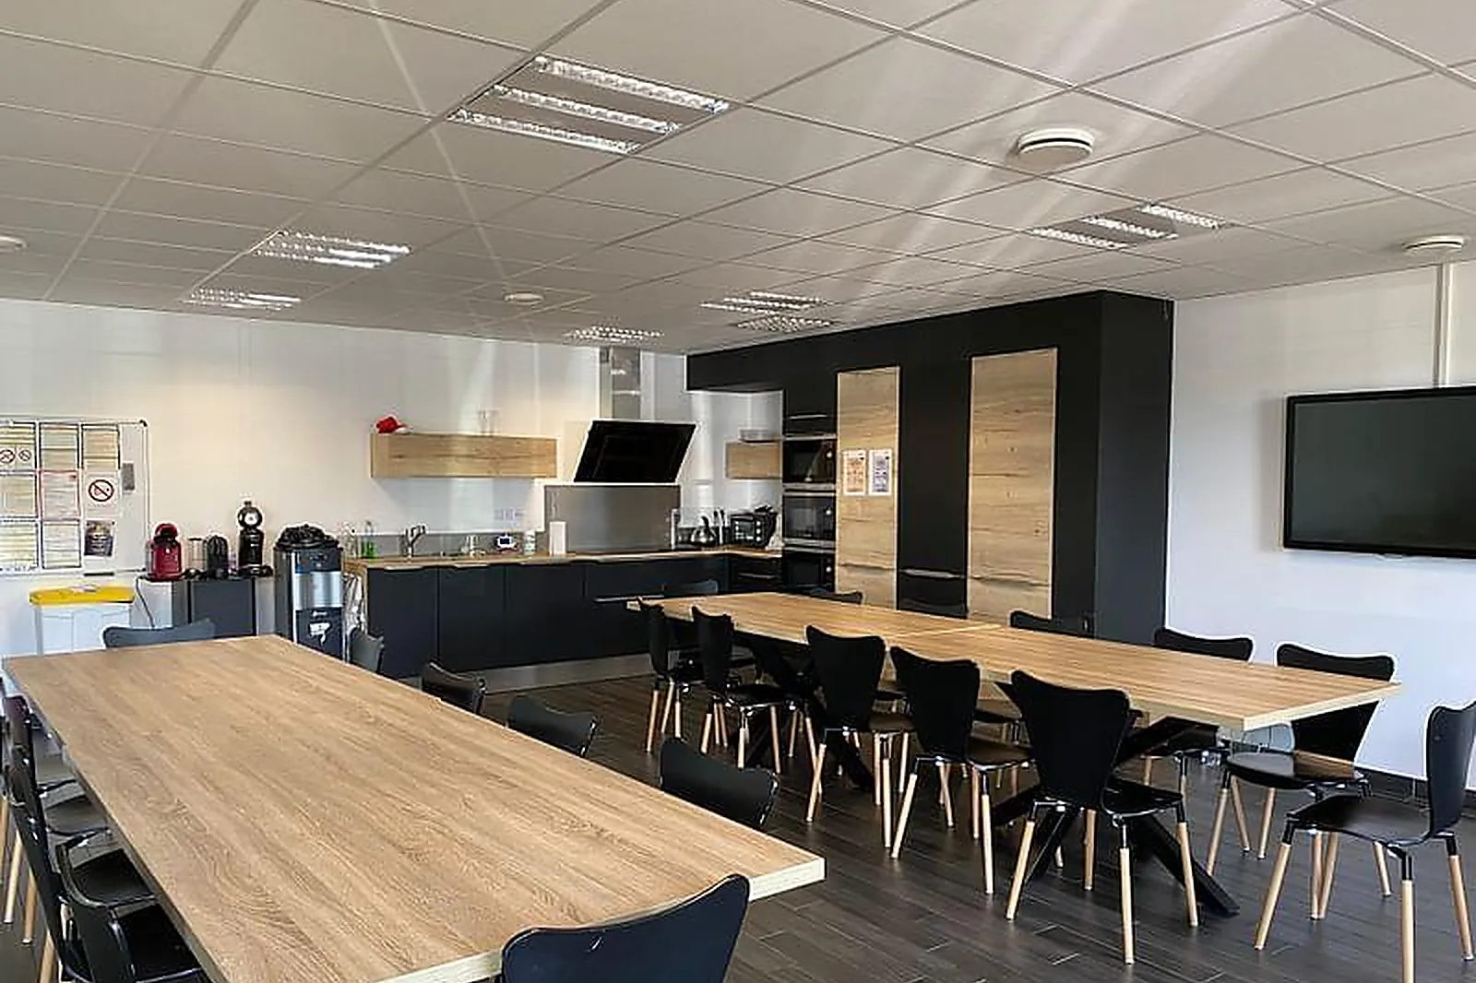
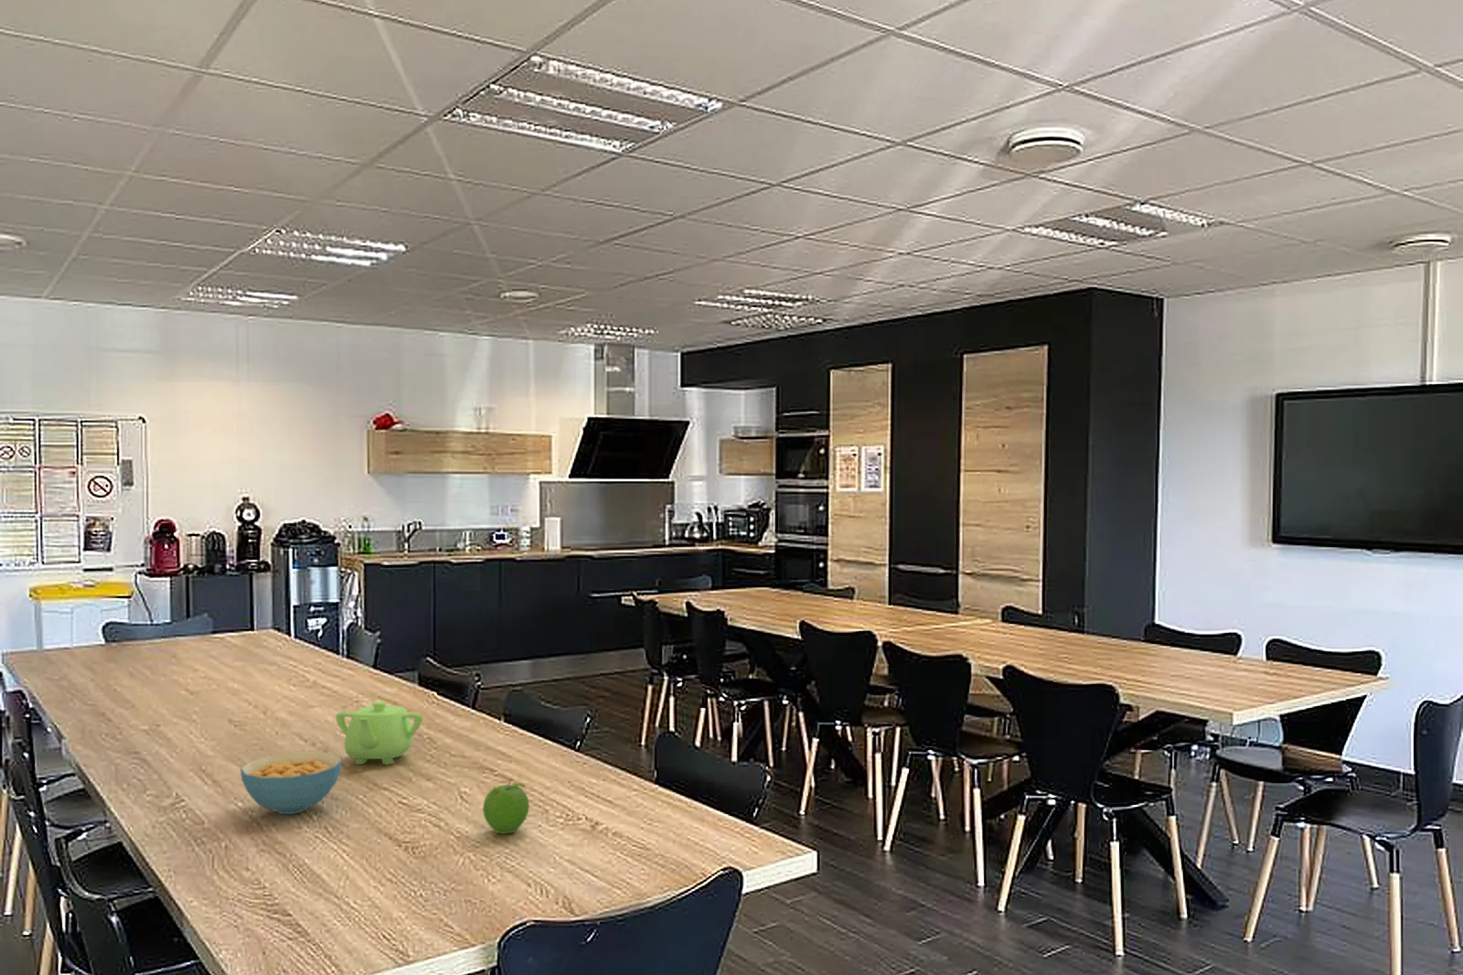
+ fruit (506, 806)
+ teapot (375, 732)
+ cereal bowl (292, 787)
